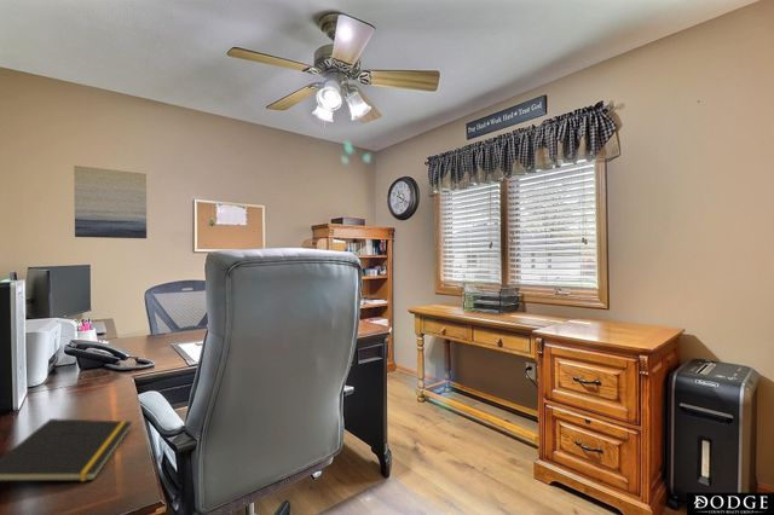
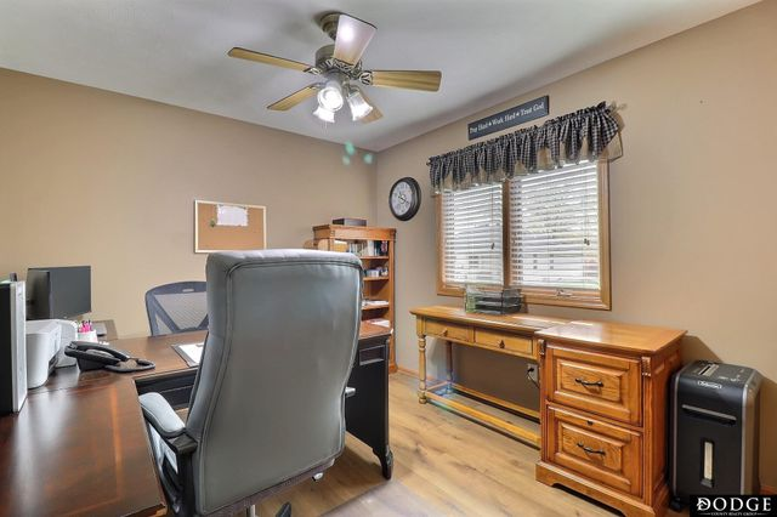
- notepad (69, 446)
- wall art (111, 203)
